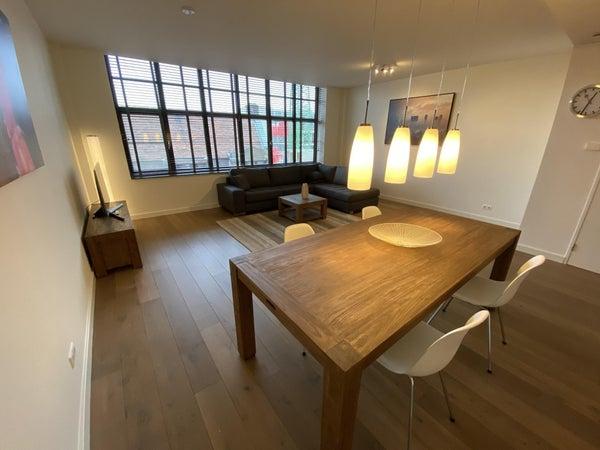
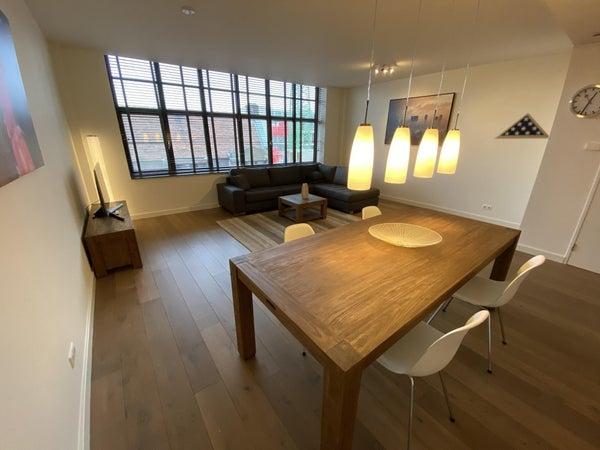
+ display case (524, 126)
